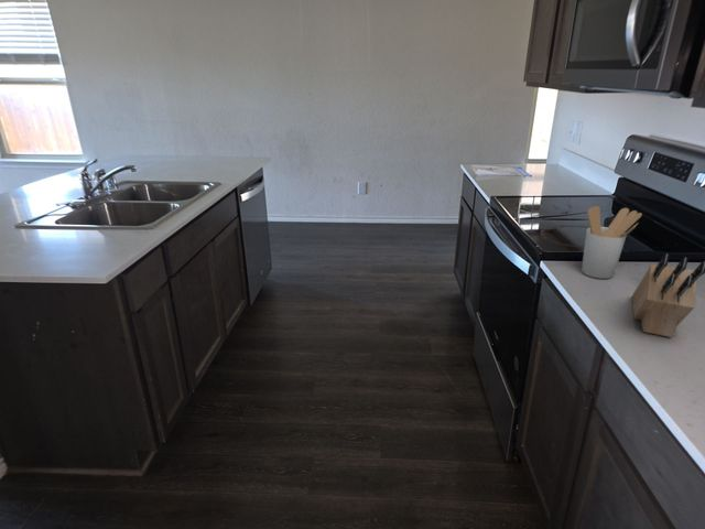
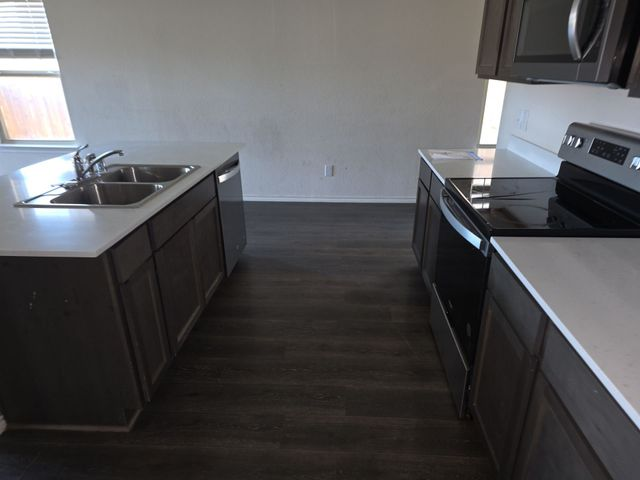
- knife block (666, 283)
- utensil holder (610, 241)
